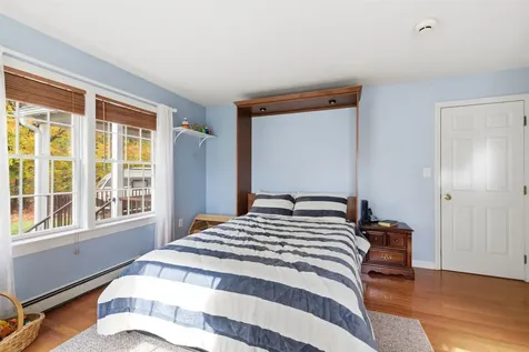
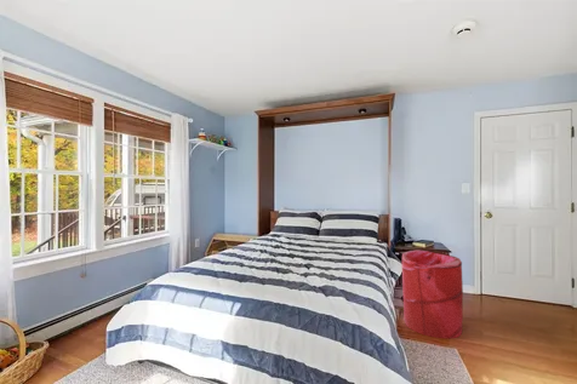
+ laundry hamper (430, 290)
